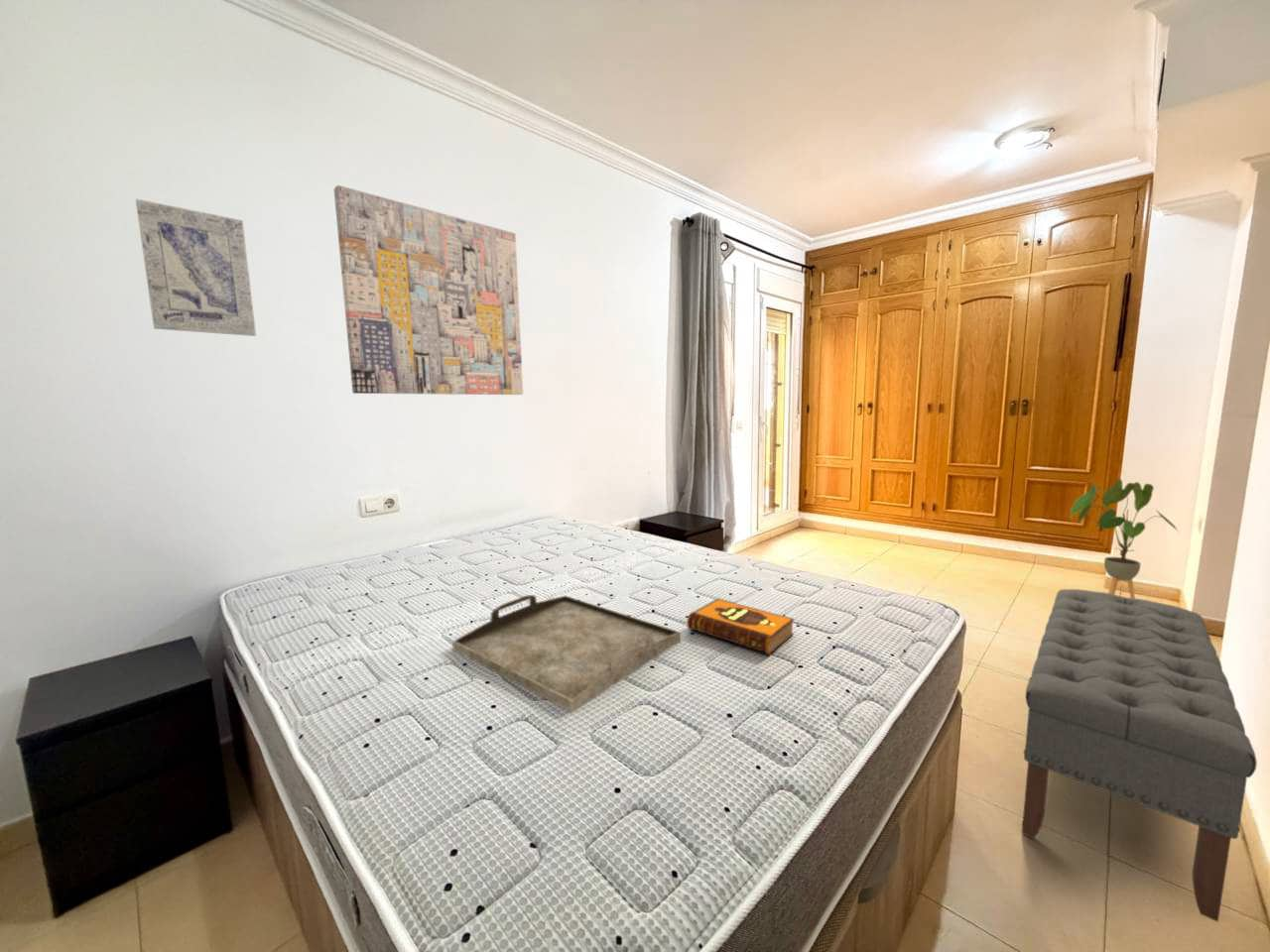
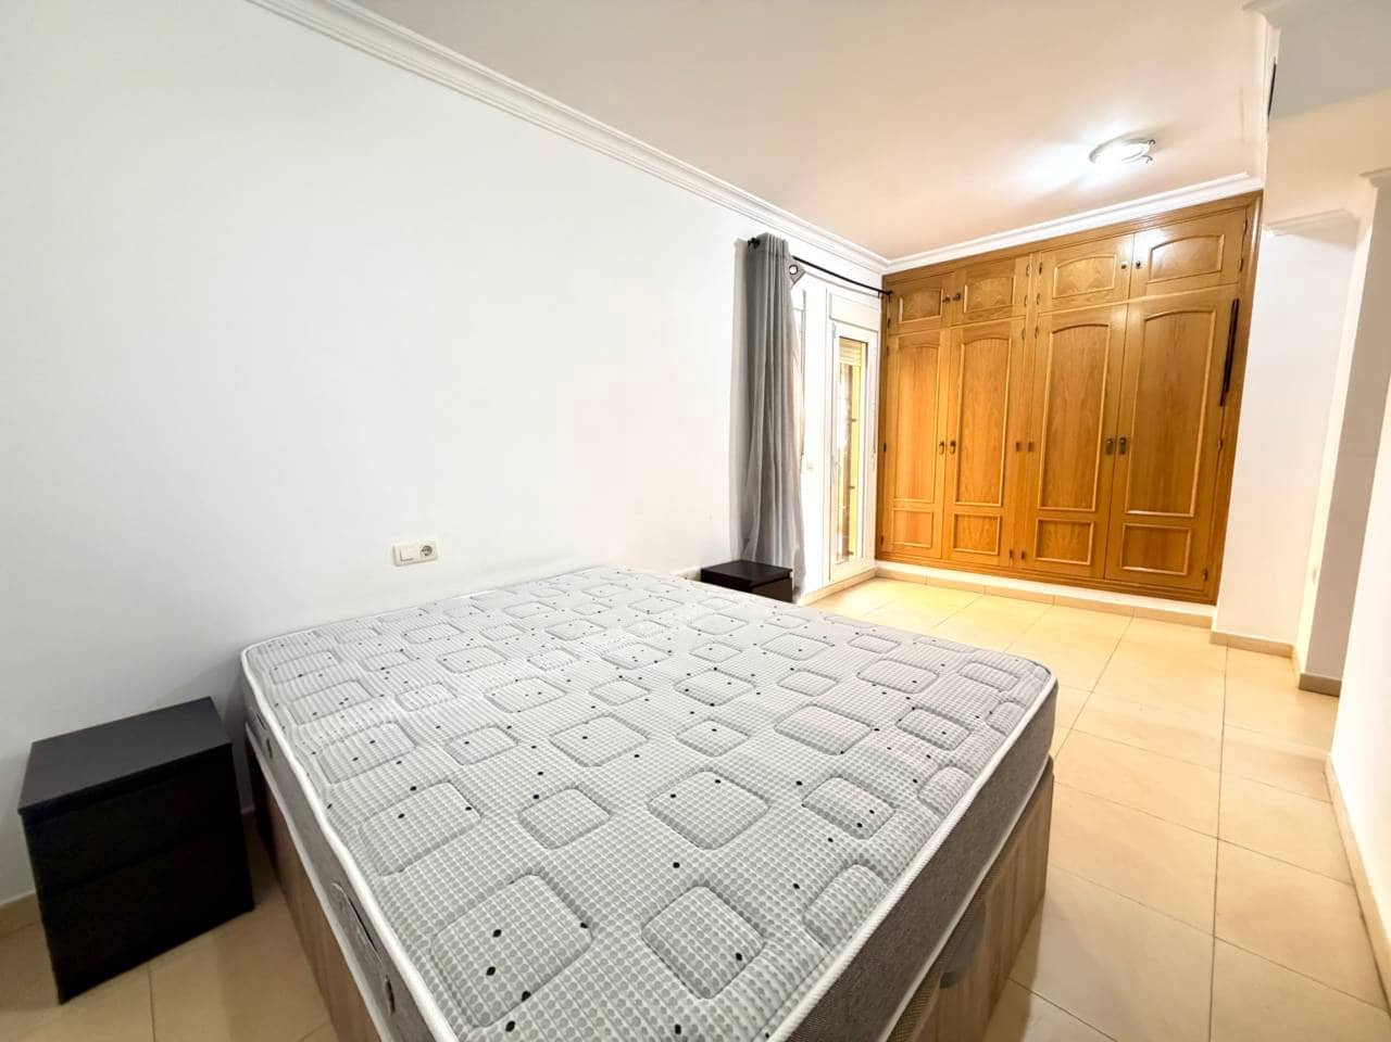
- bench (1119, 706)
- wall art (442, 305)
- serving tray (568, 632)
- hardback book (739, 624)
- house plant (1115, 547)
- wall art (199, 272)
